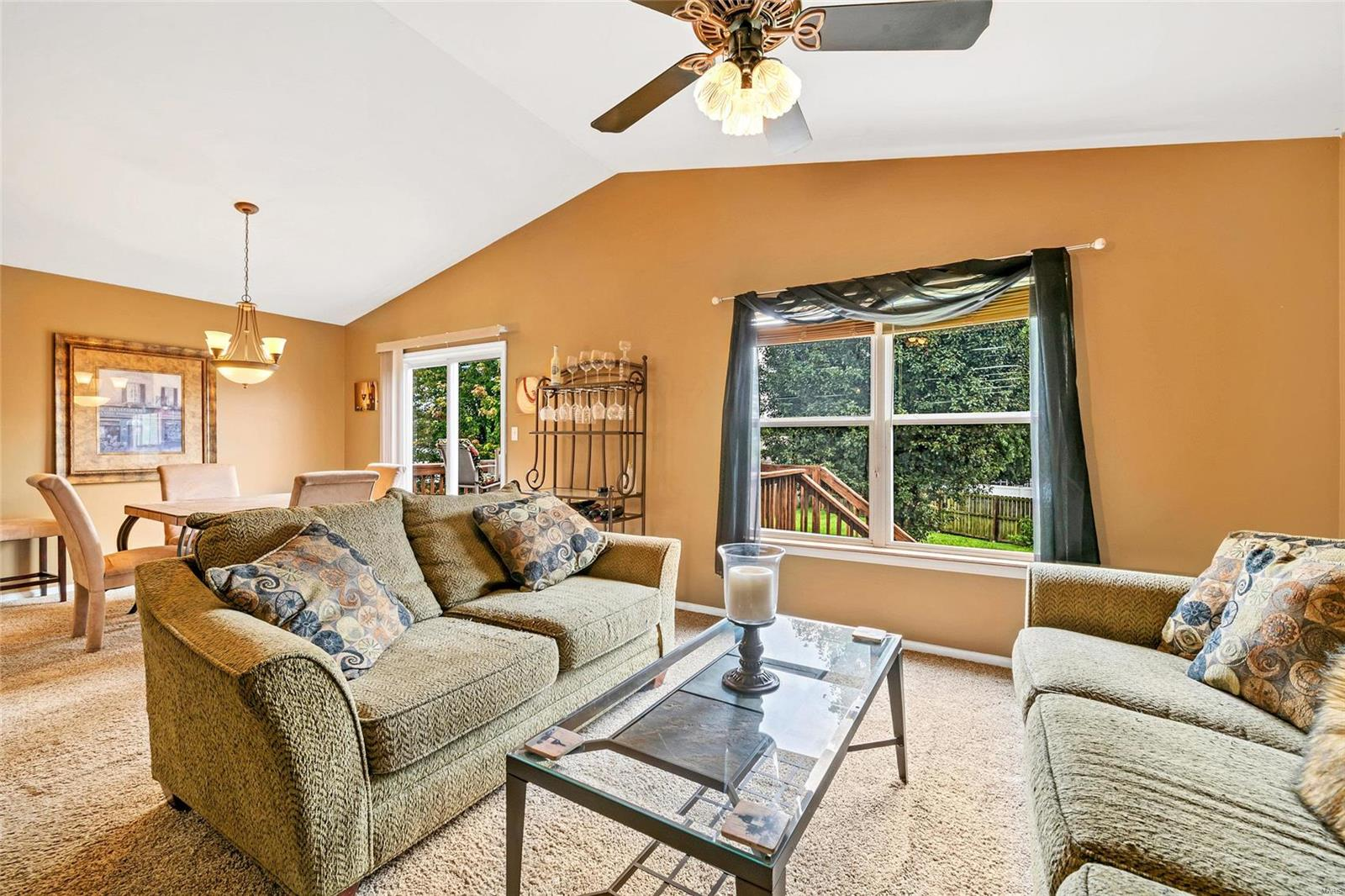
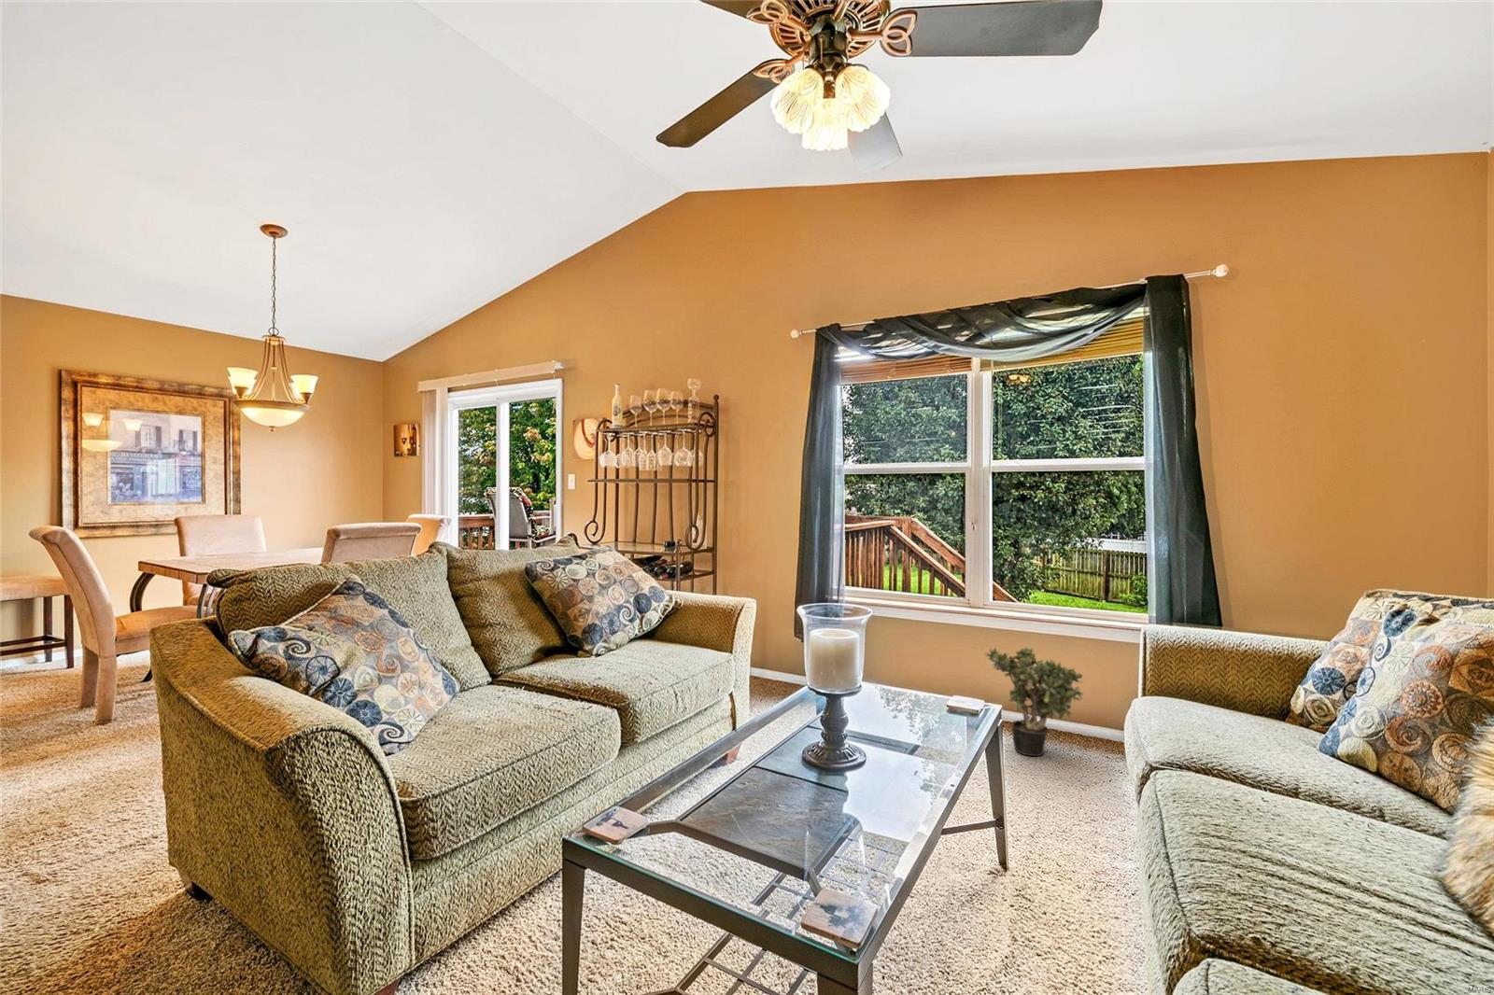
+ potted plant (1031, 700)
